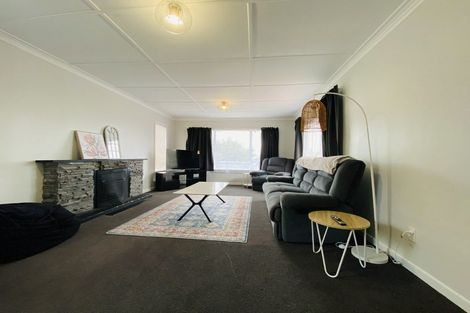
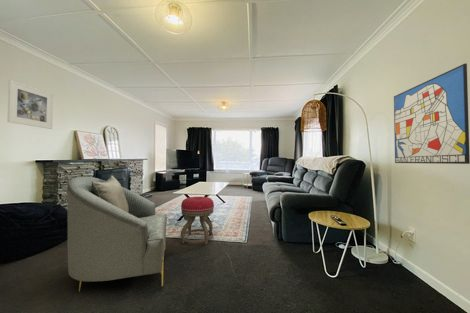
+ wall art (423, 123)
+ armchair (122, 223)
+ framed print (32, 106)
+ stool (196, 216)
